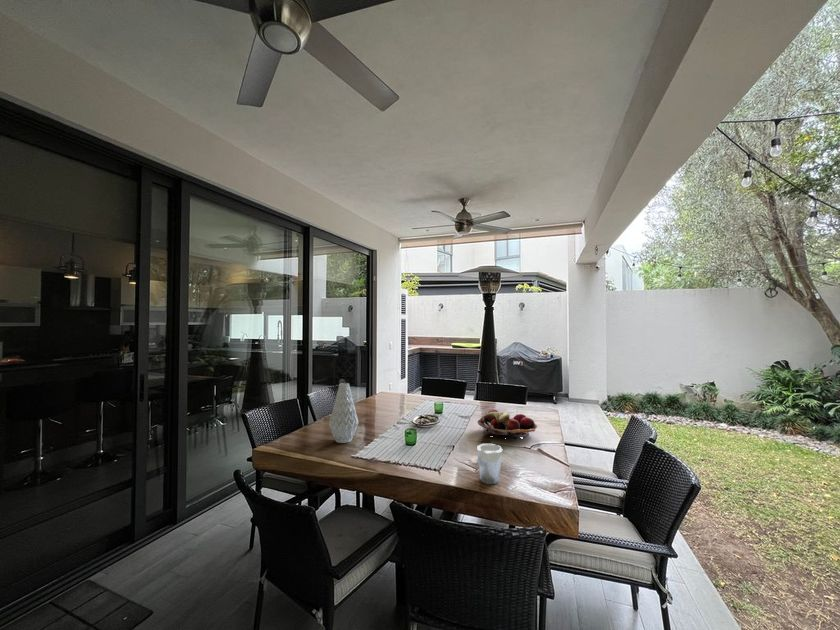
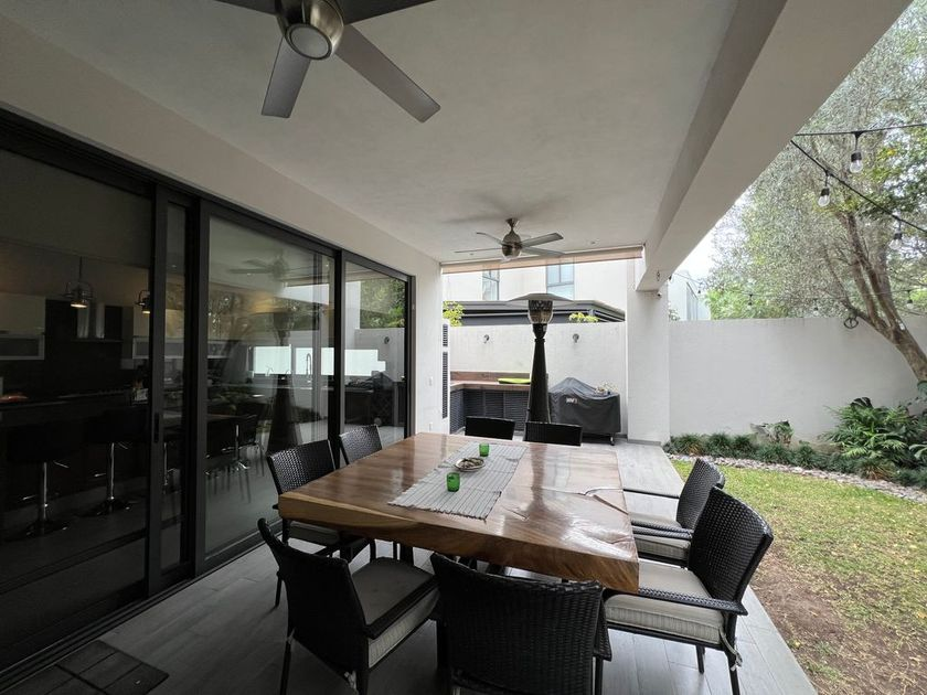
- vase (343, 412)
- drinking glass (489, 463)
- fruit basket (506, 422)
